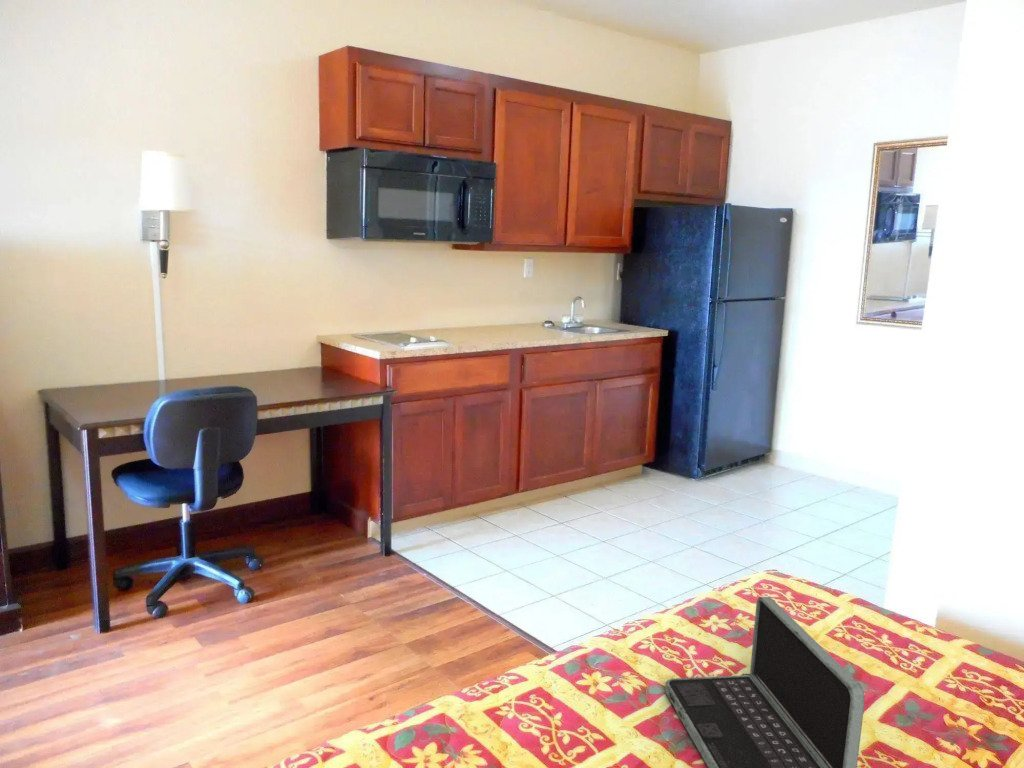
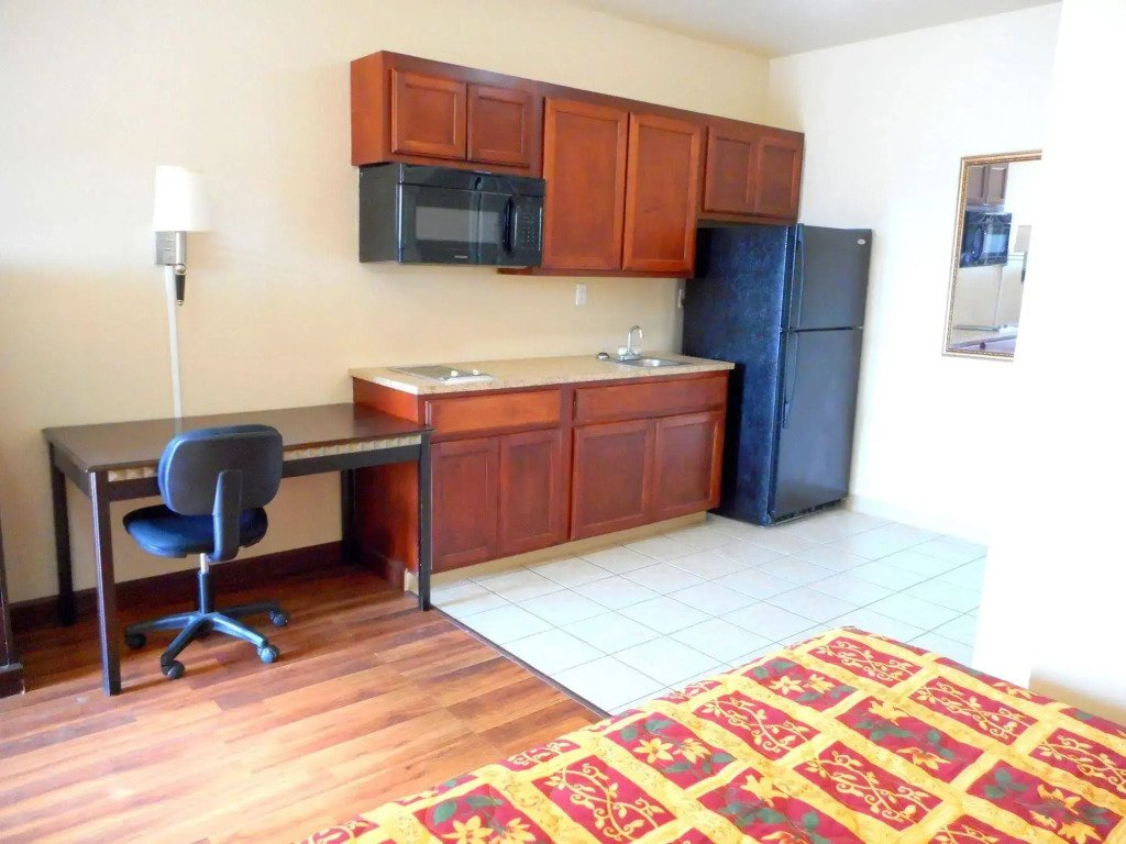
- laptop (759, 685)
